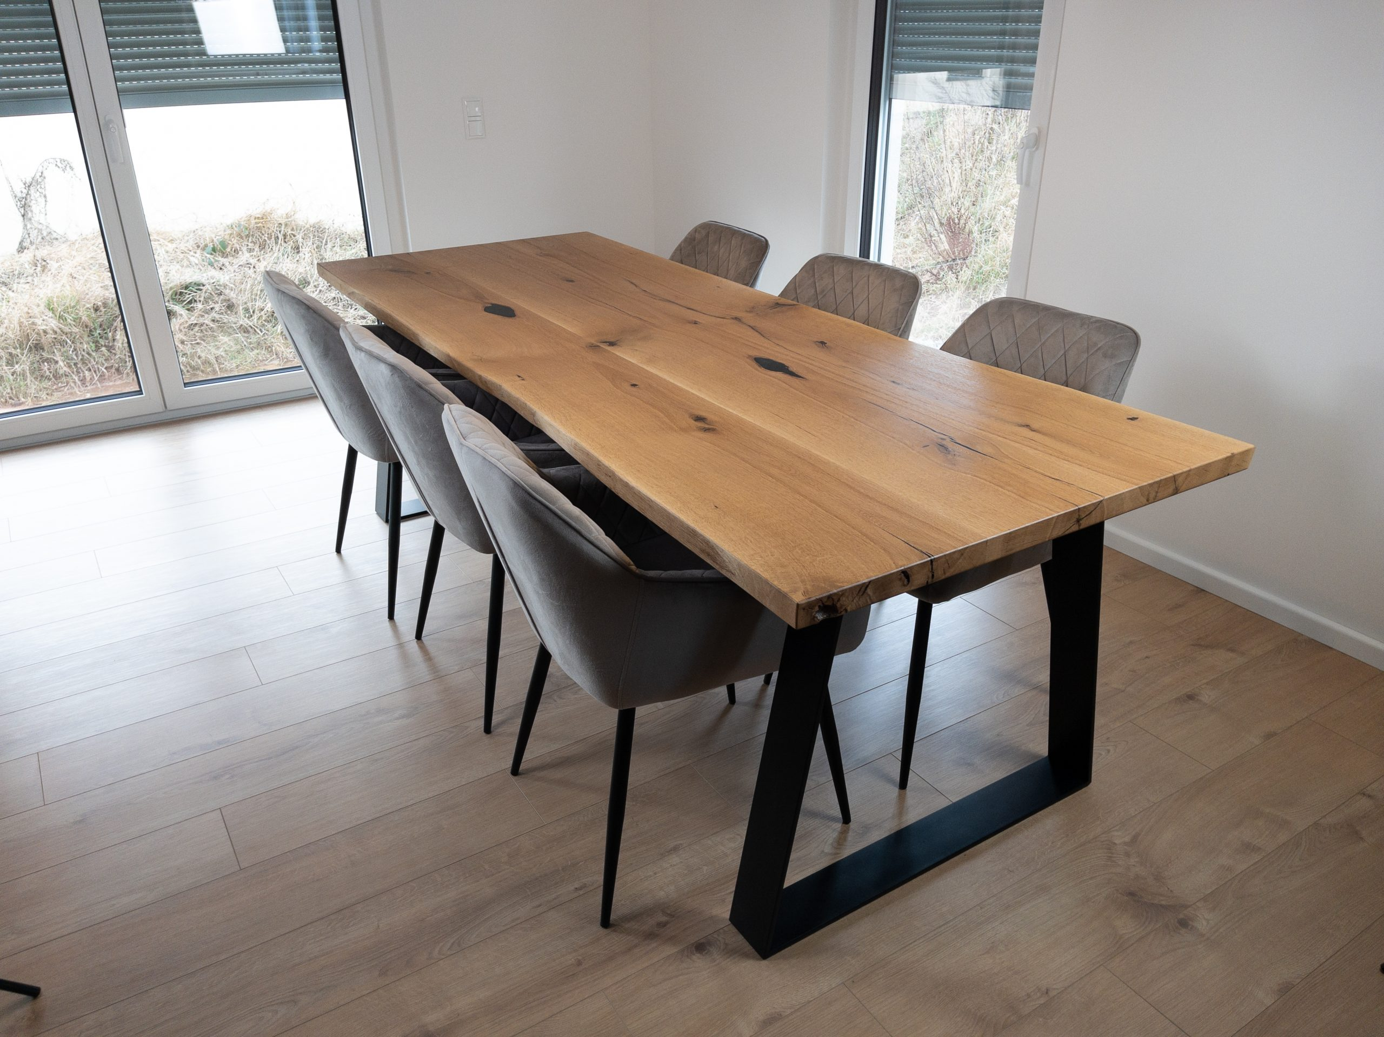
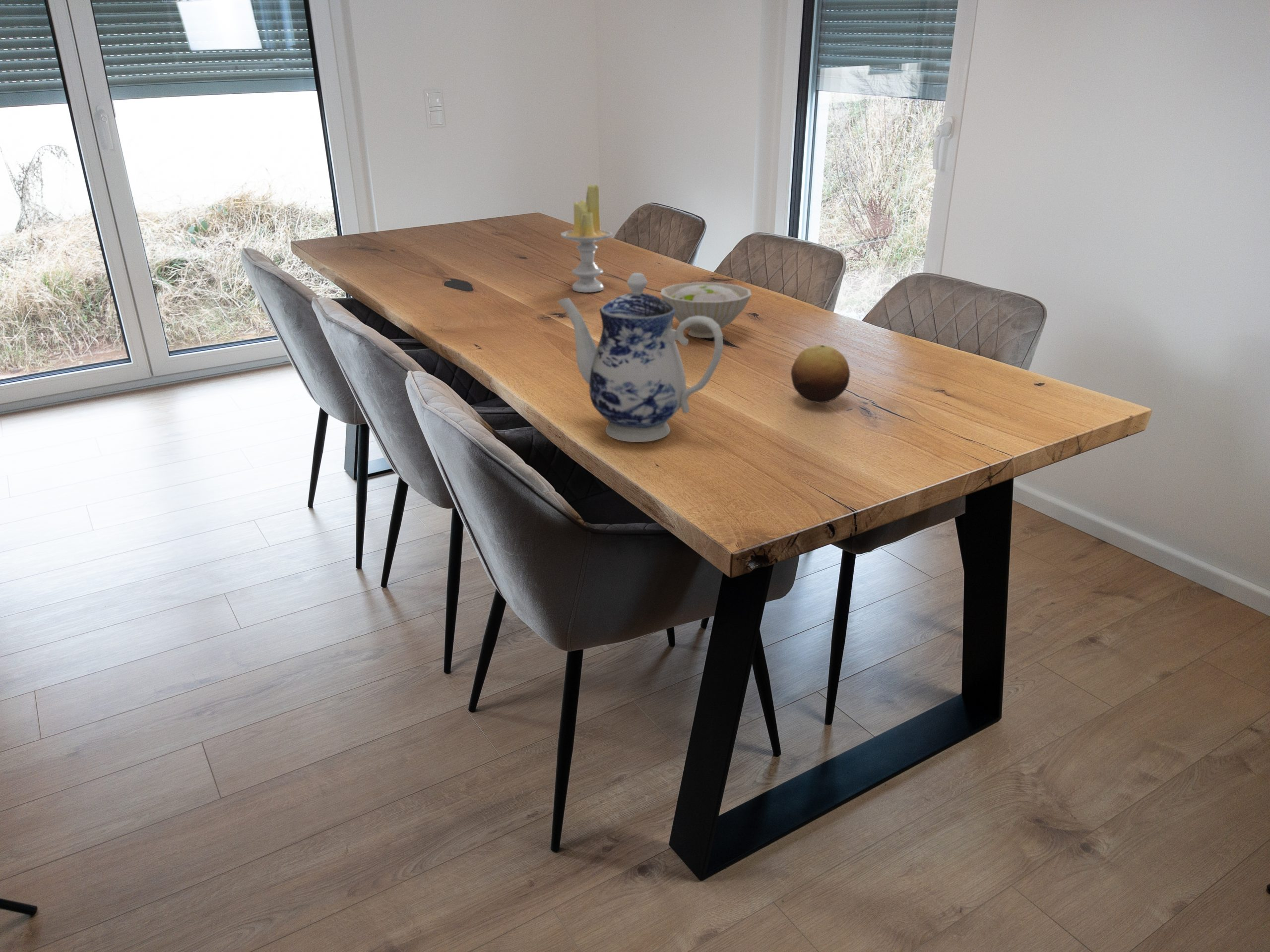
+ teapot (637, 355)
+ bowl (705, 310)
+ candle (586, 238)
+ fruit (820, 373)
